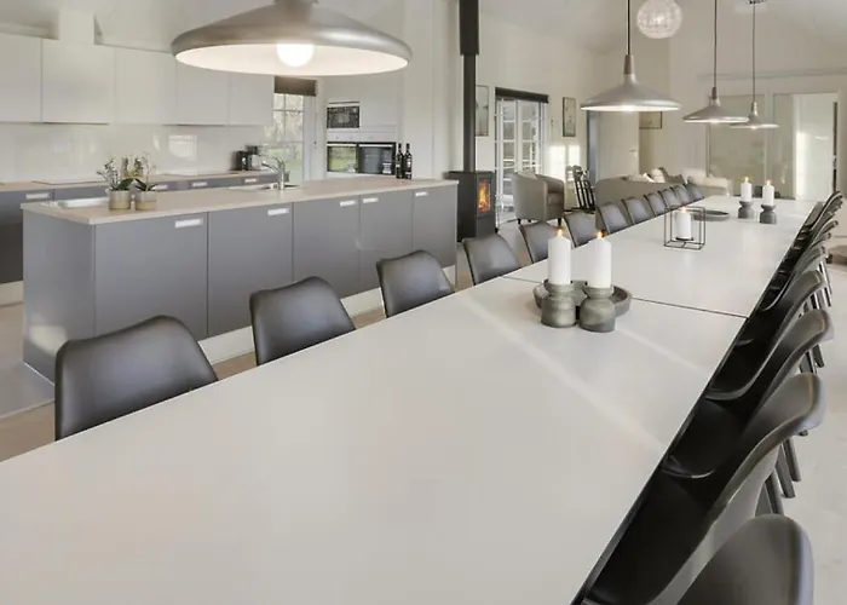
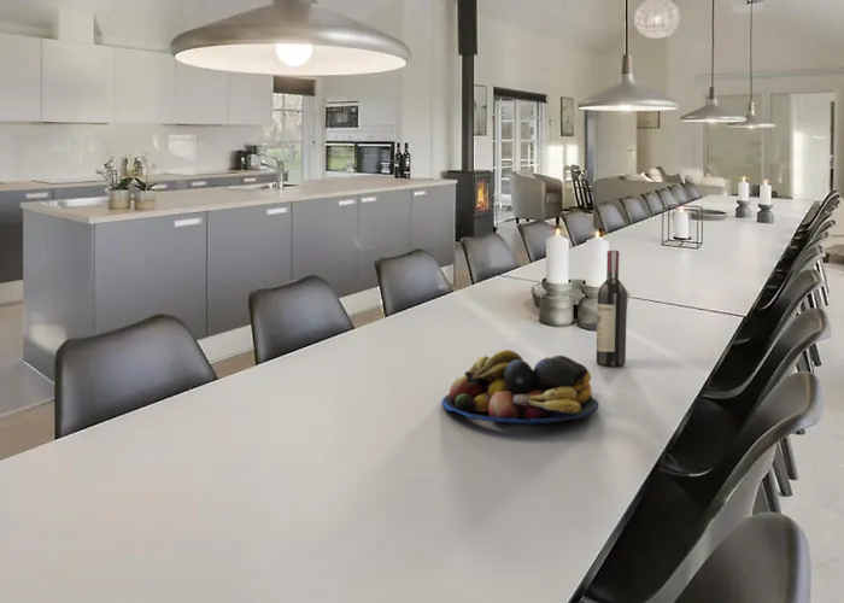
+ fruit bowl (517, 377)
+ wine bottle (611, 306)
